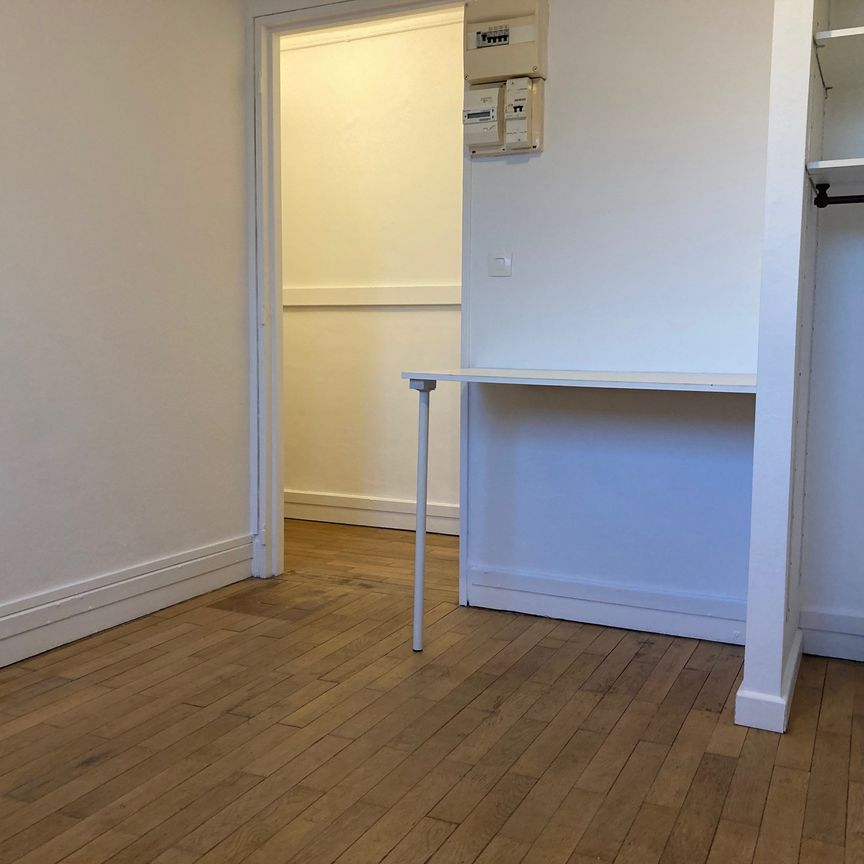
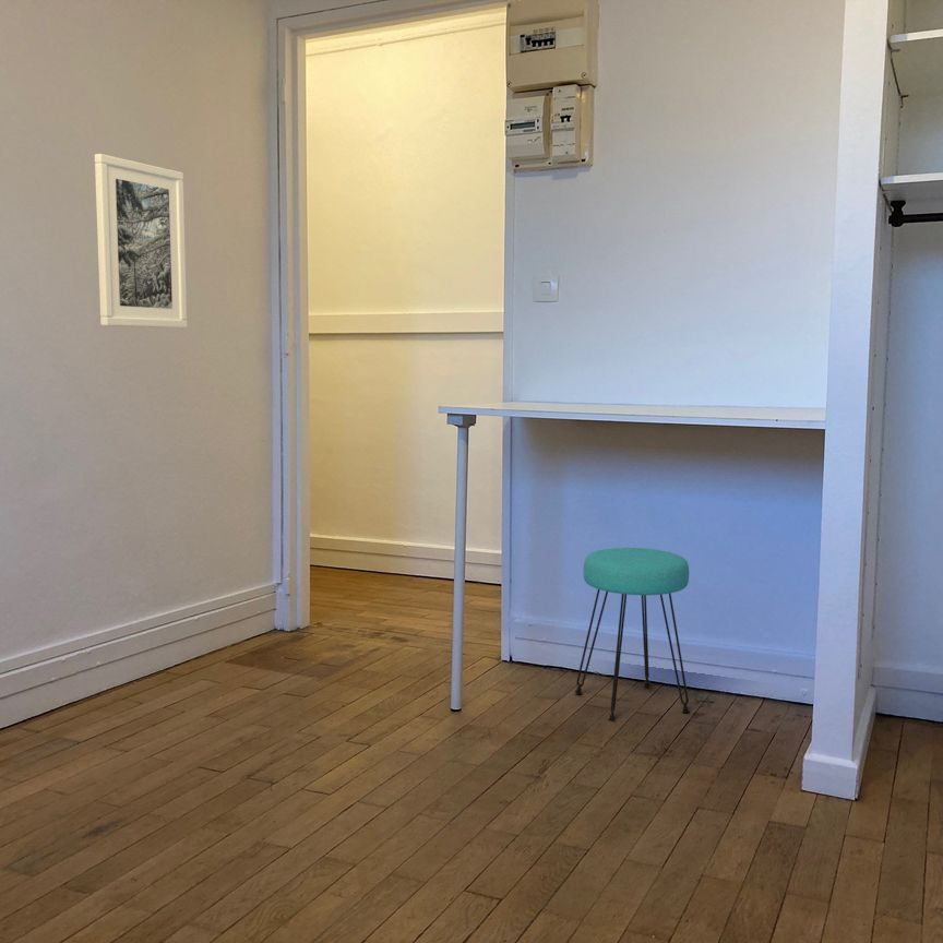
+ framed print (143, 246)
+ stool (643, 629)
